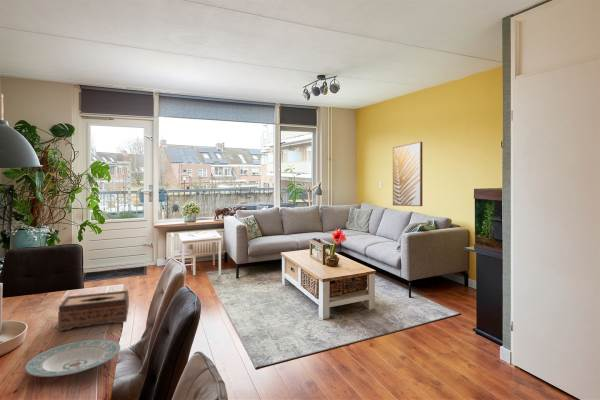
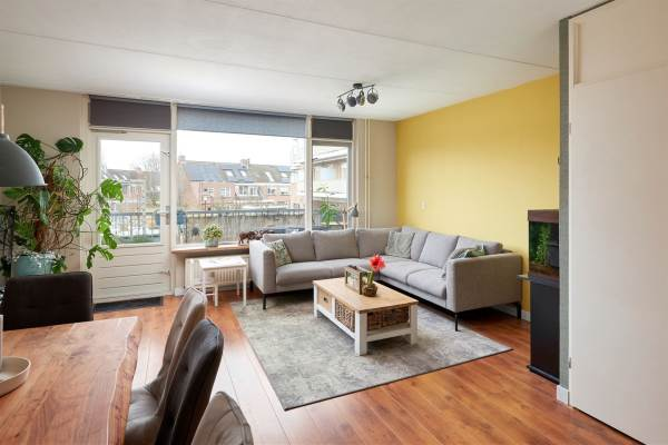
- tissue box (96, 309)
- plate (75, 360)
- wall art (406, 175)
